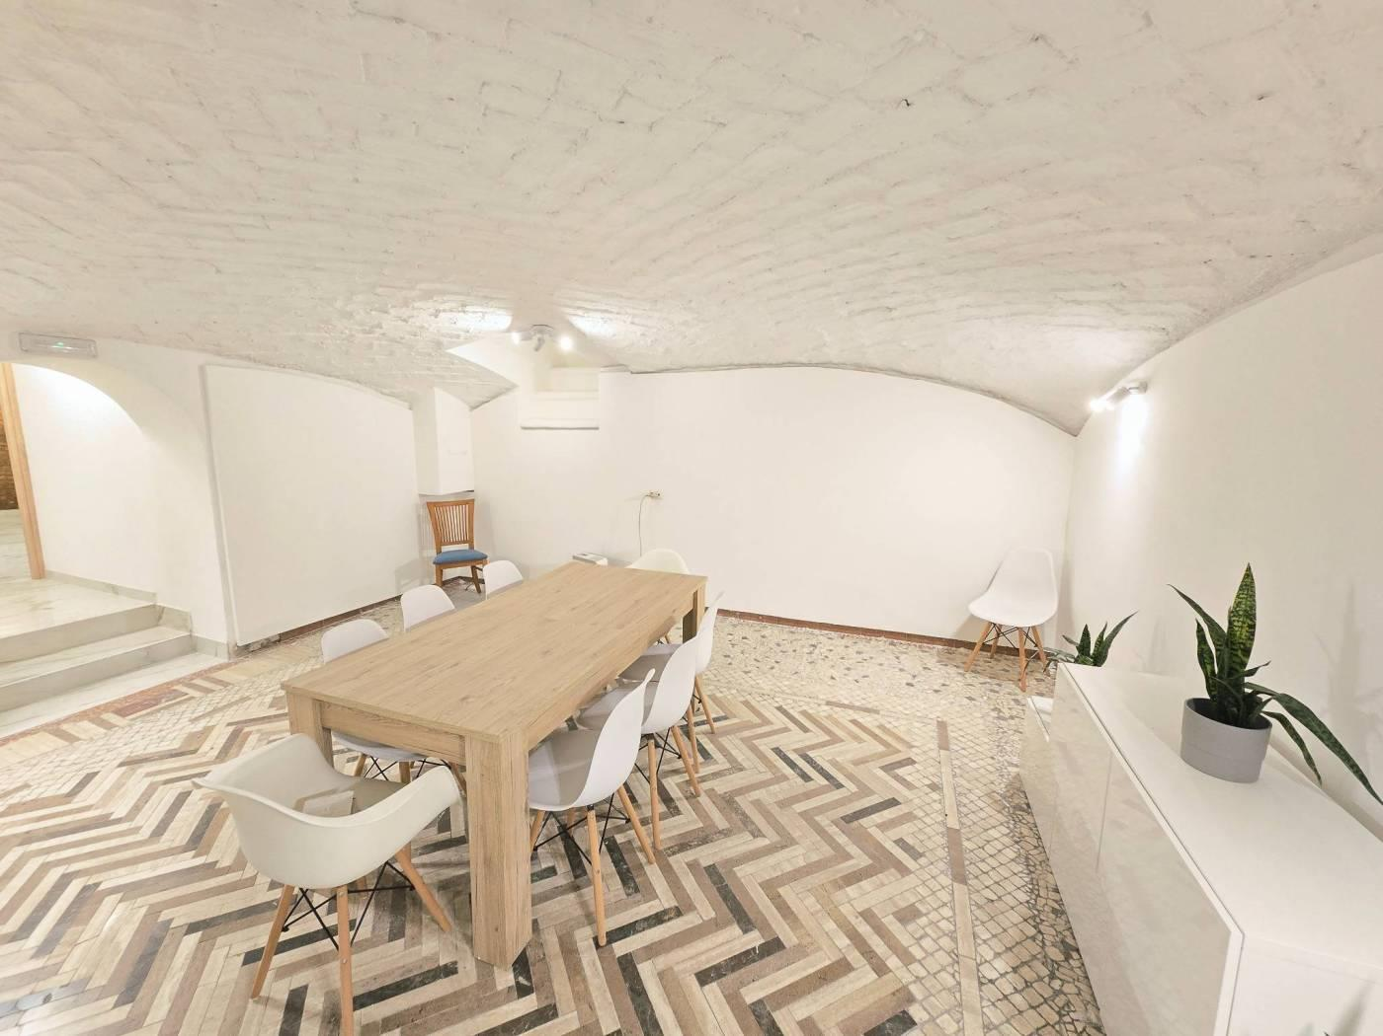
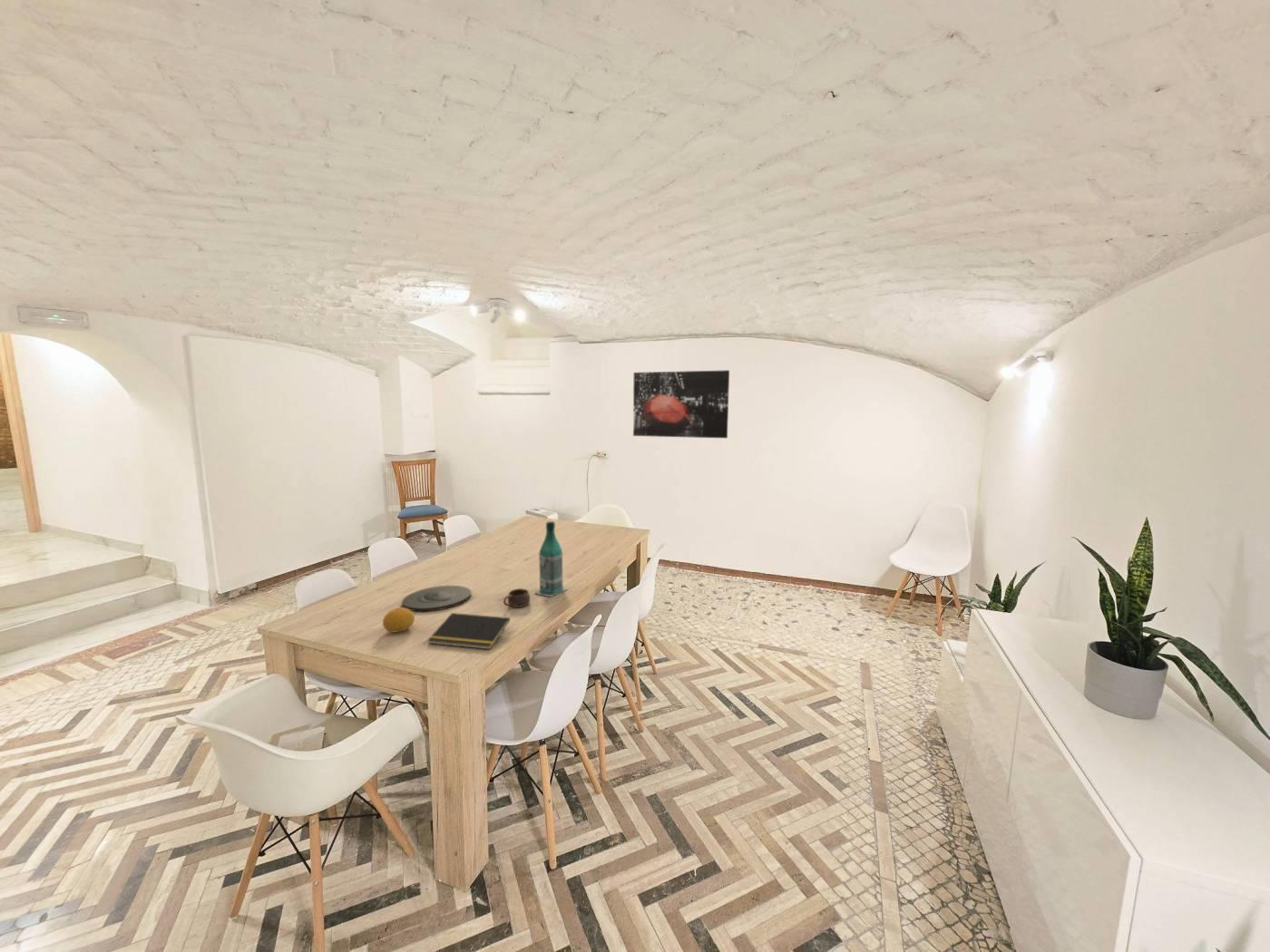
+ wall art (679, 404)
+ plate (437, 595)
+ cup (515, 598)
+ notepad (470, 630)
+ fruit (398, 619)
+ bottle (550, 557)
